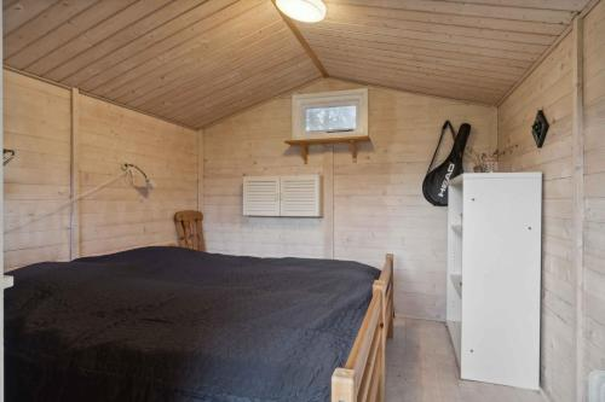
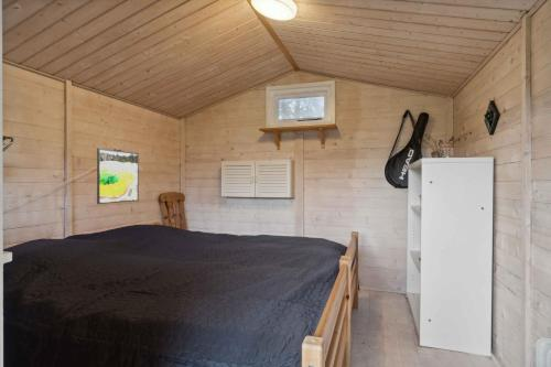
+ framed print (119, 176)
